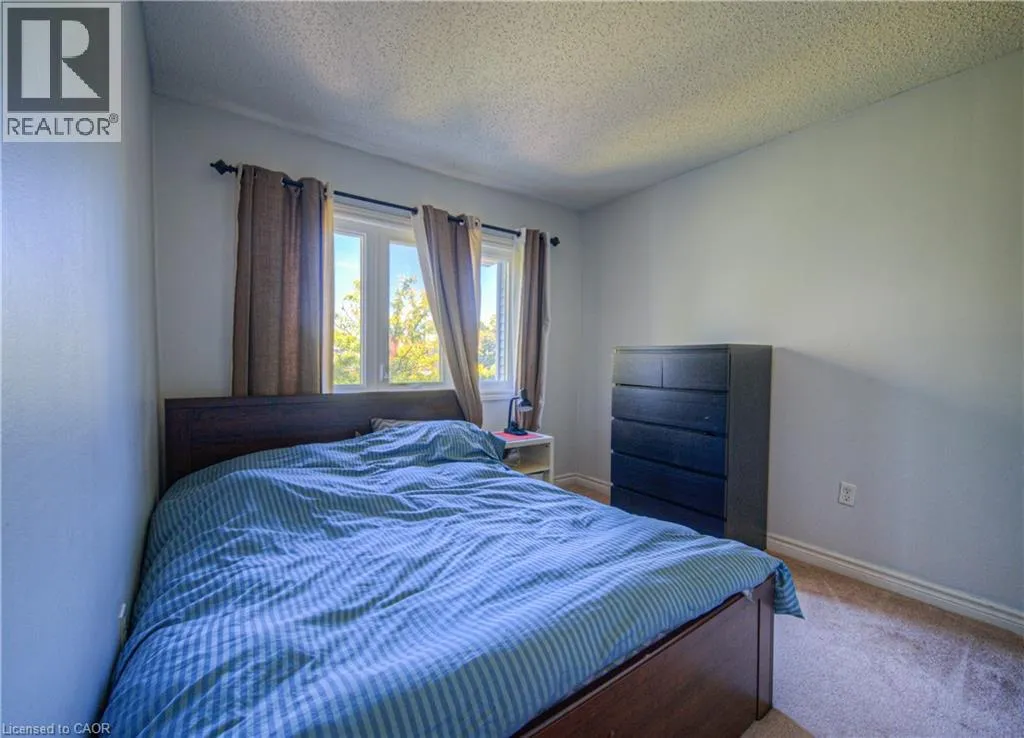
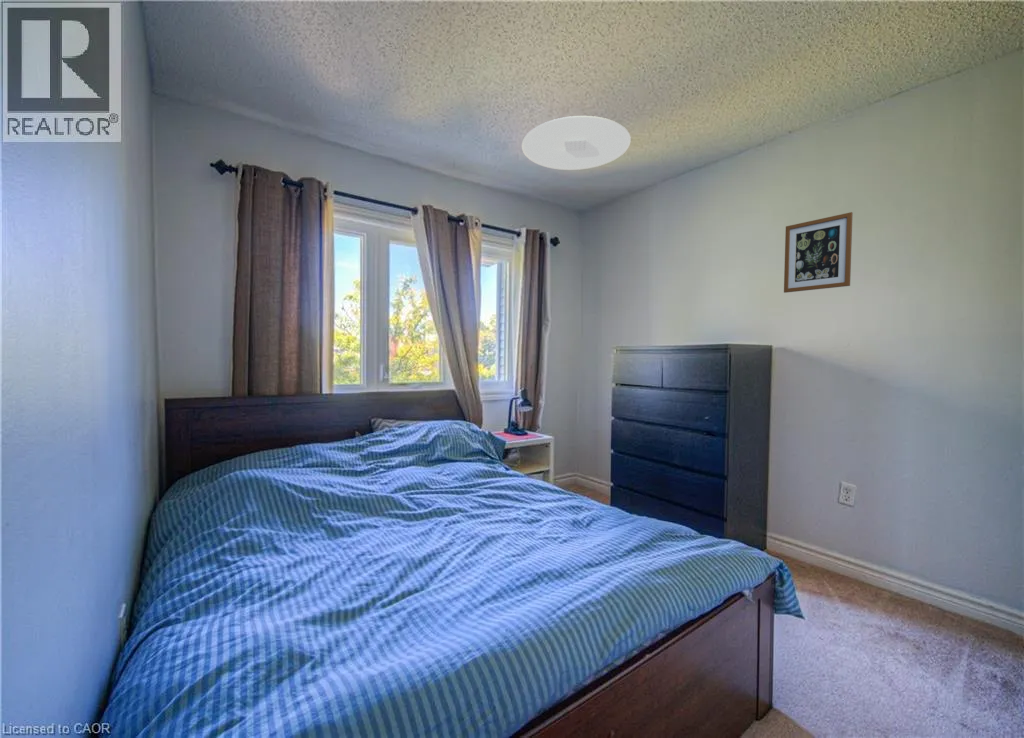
+ wall art (816, 254)
+ ceiling light (575, 140)
